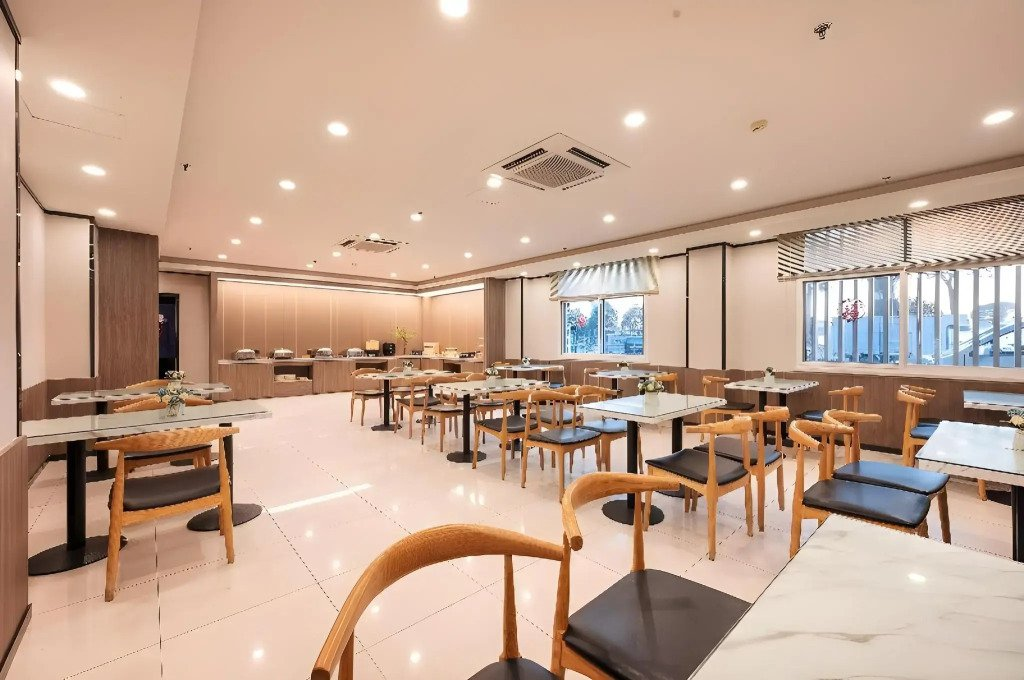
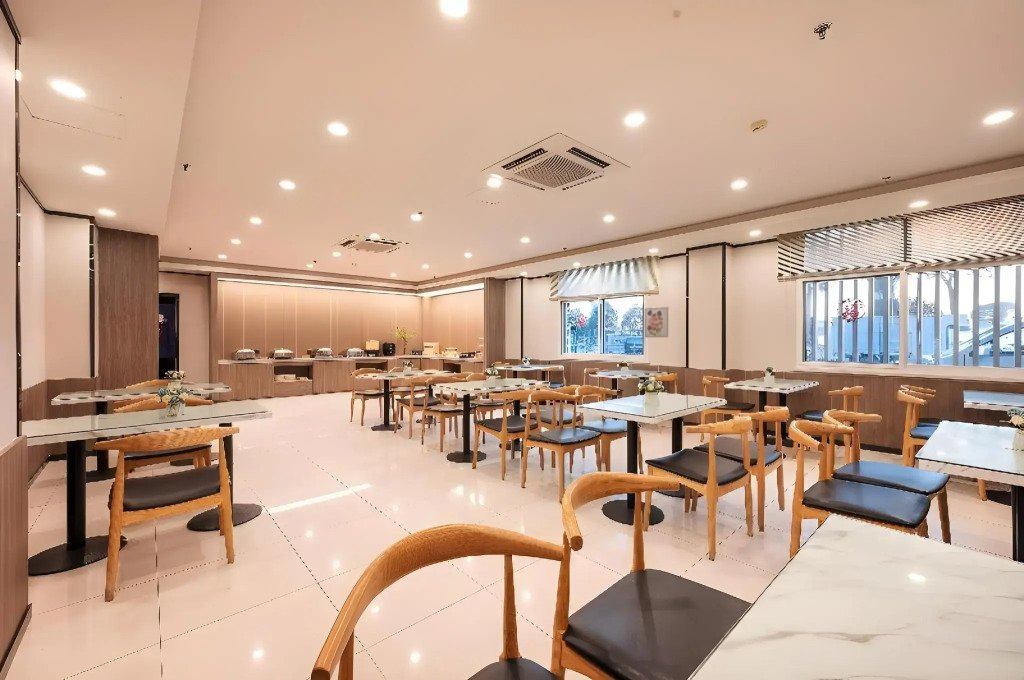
+ wall art (656, 322)
